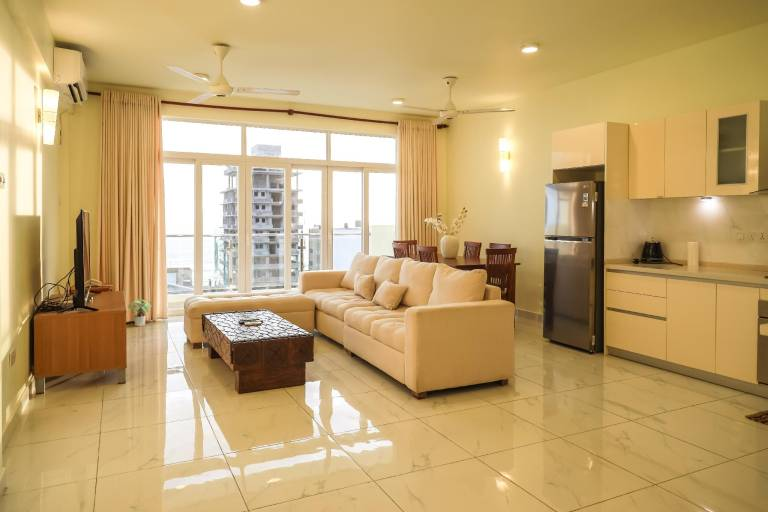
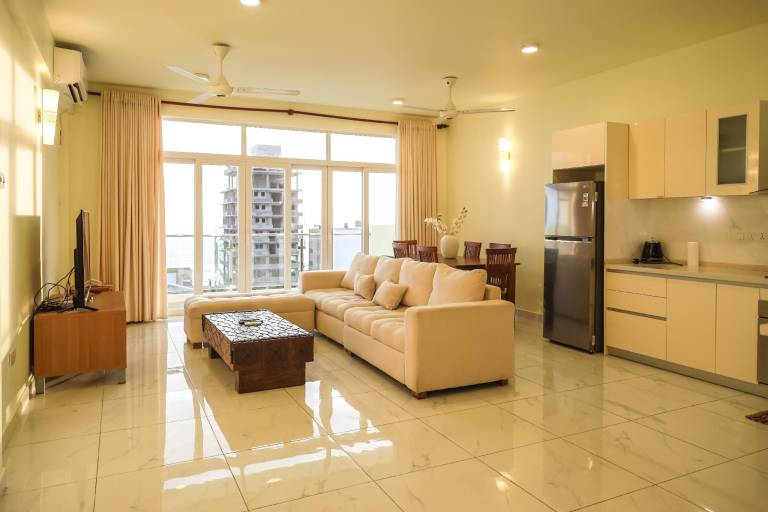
- potted plant (140, 312)
